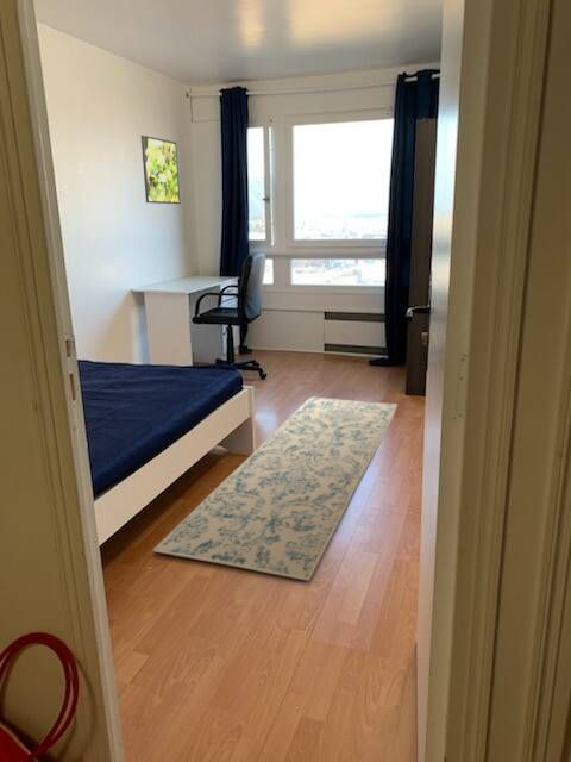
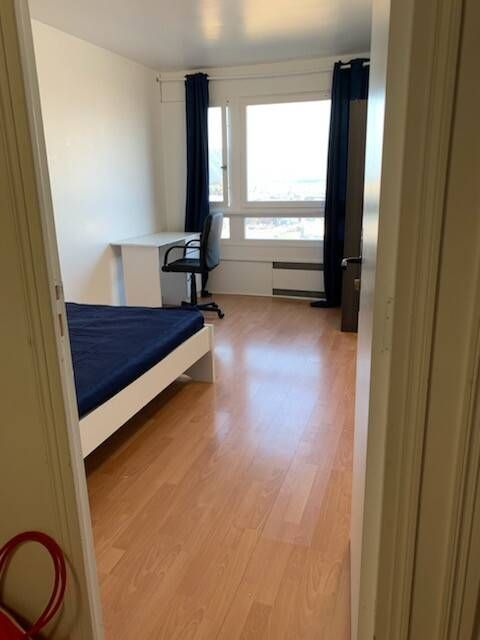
- rug (309, 457)
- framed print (162, 171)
